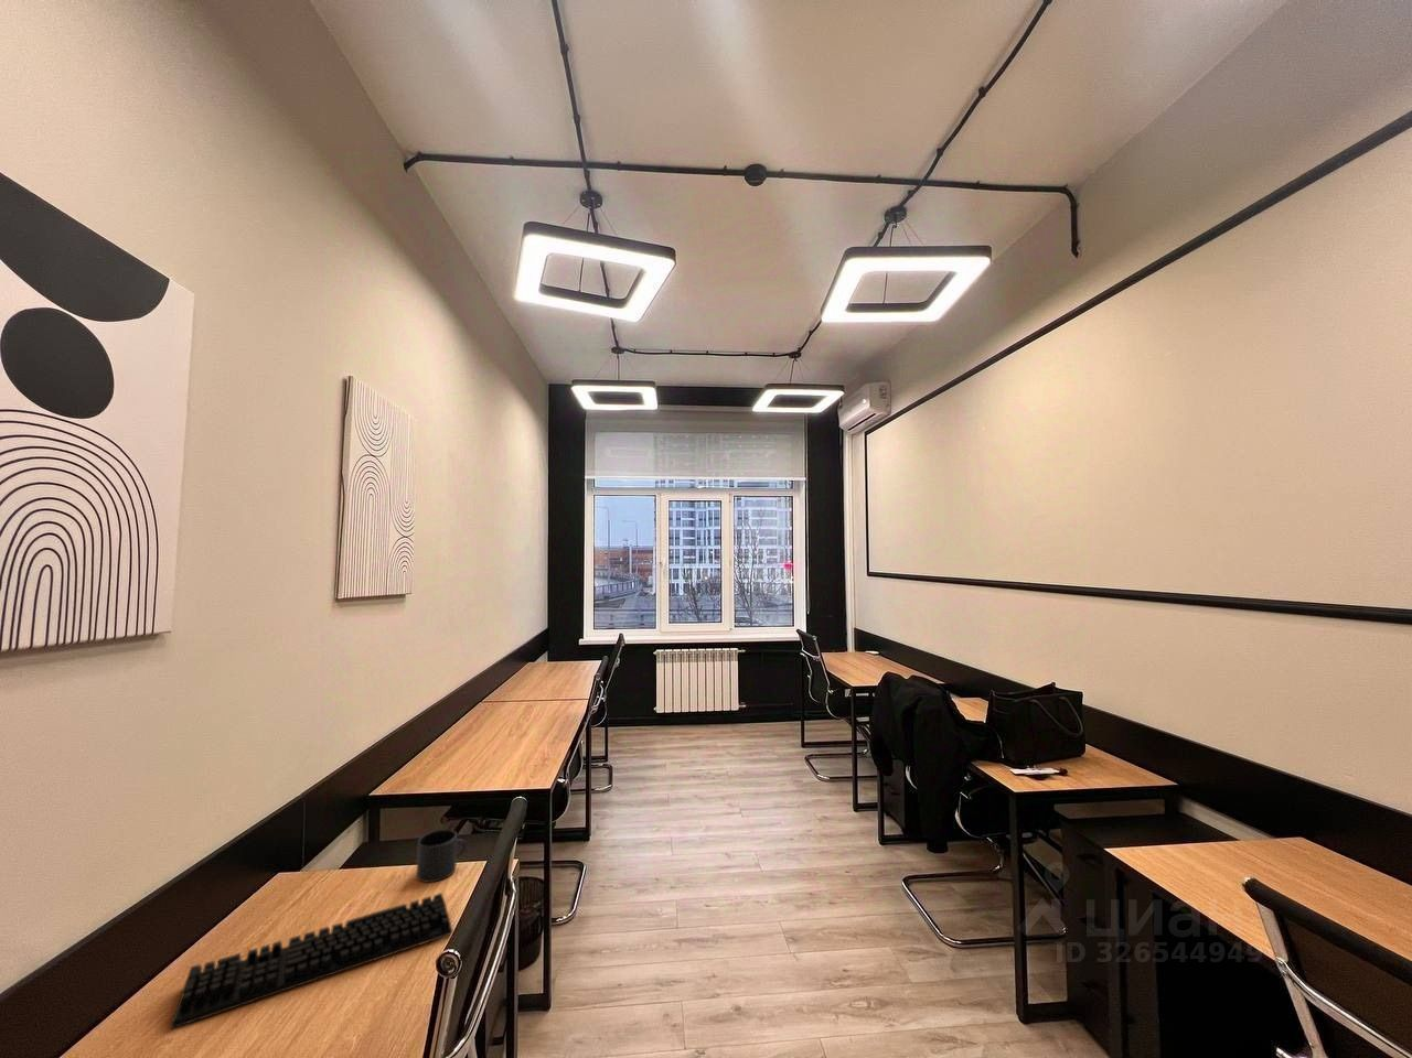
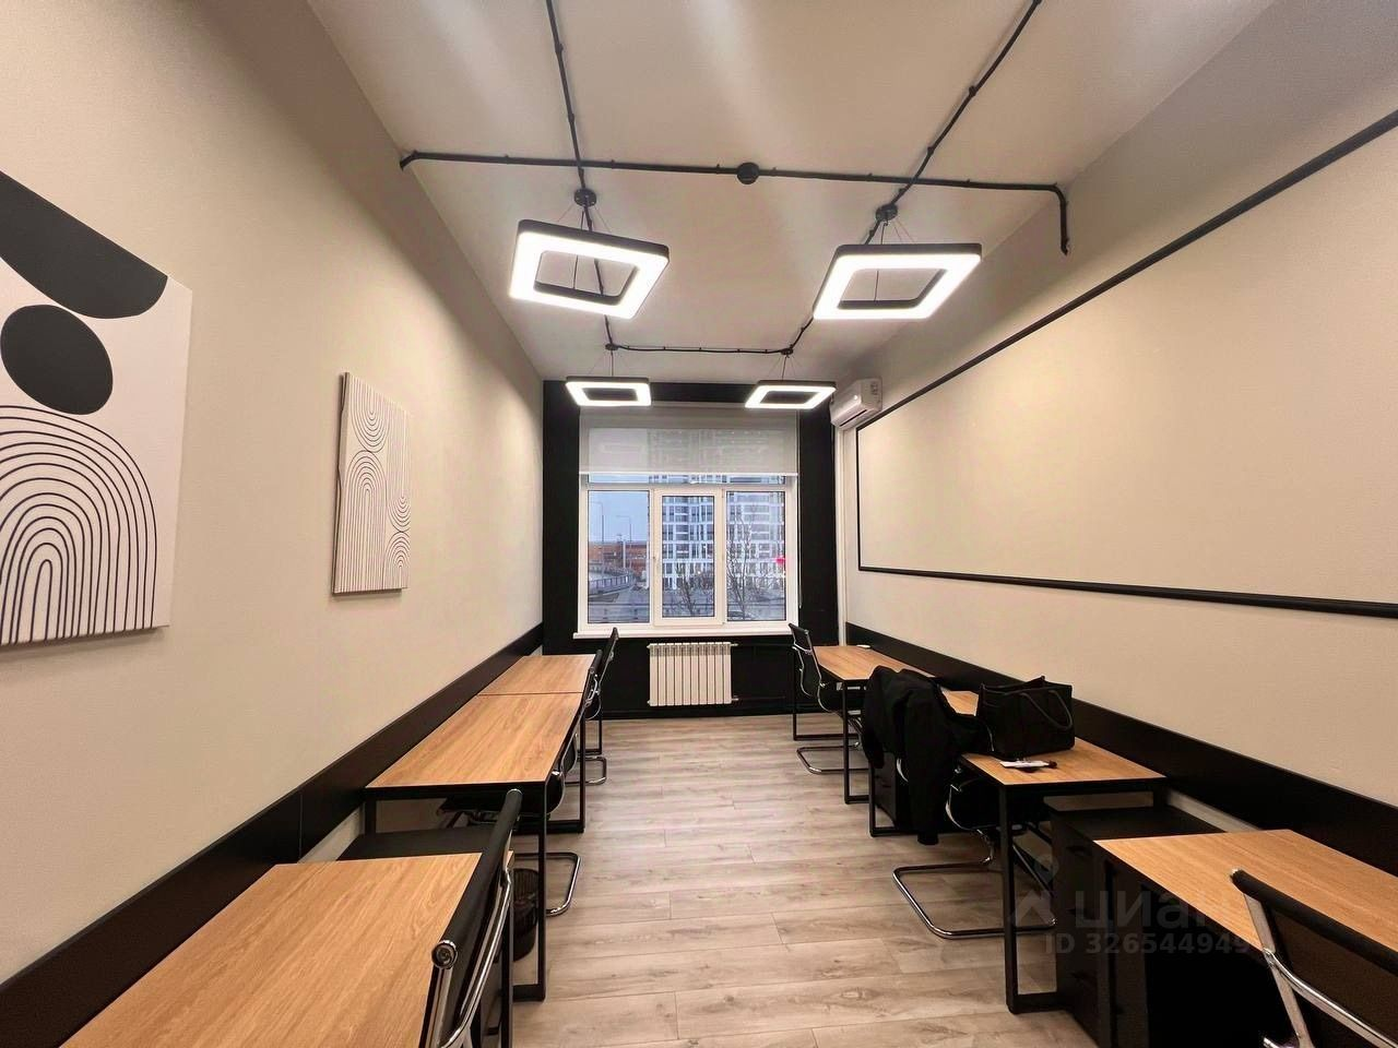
- mug (441, 854)
- keyboard (328, 949)
